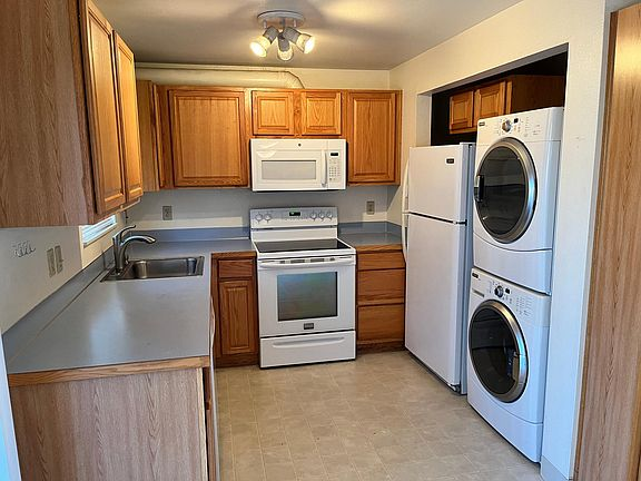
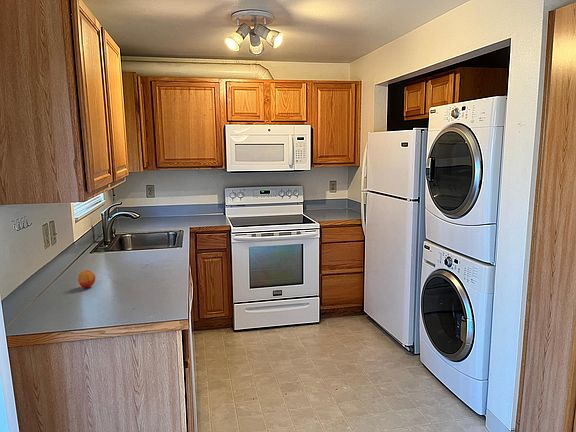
+ fruit (86, 278)
